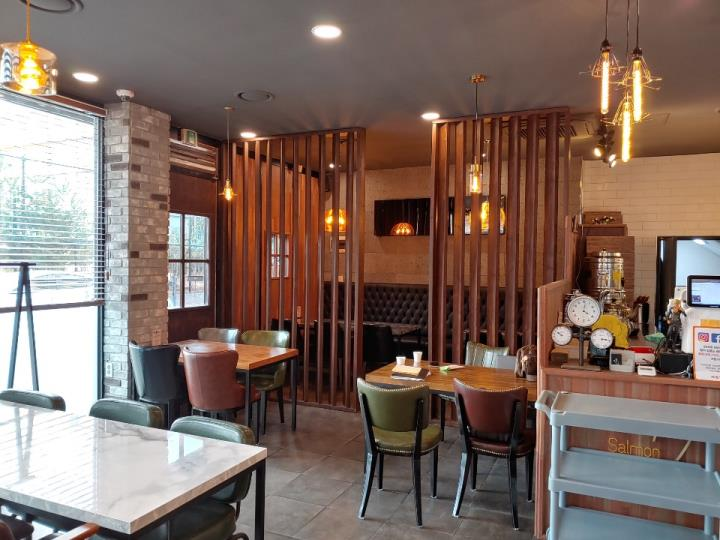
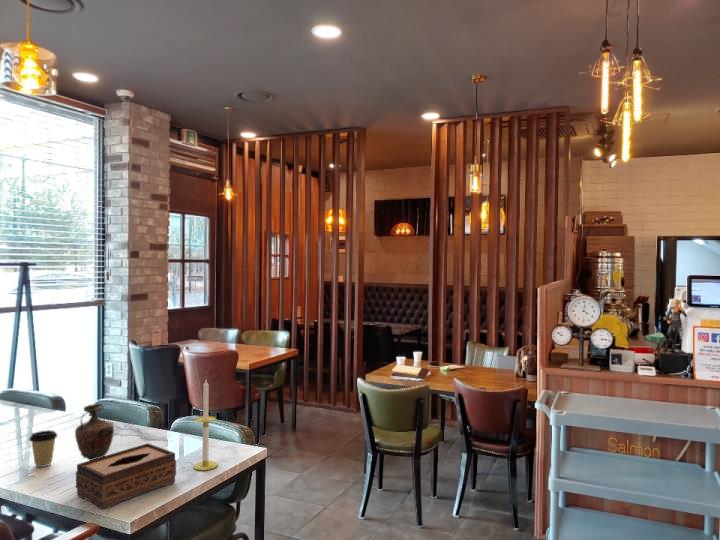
+ vase (95, 434)
+ tissue box (127, 473)
+ candle (205, 422)
+ coffee cup (43, 448)
